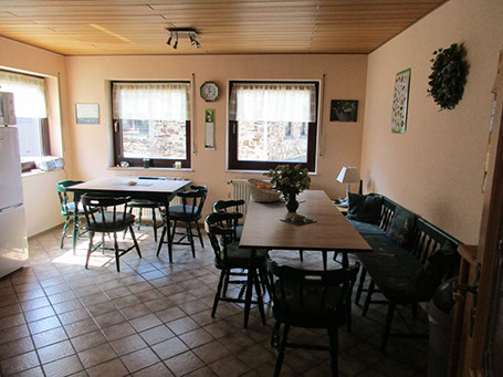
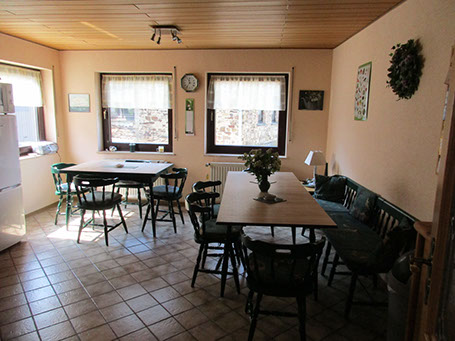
- fruit basket (263, 189)
